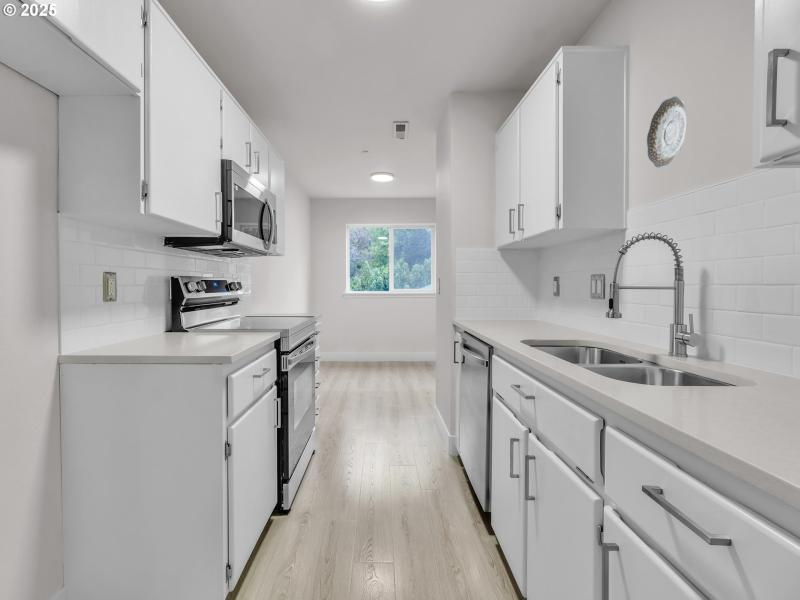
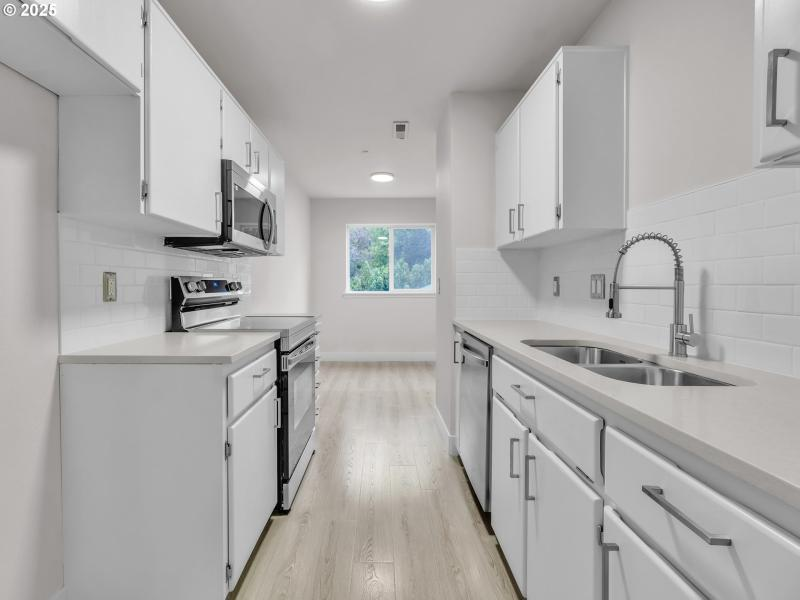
- decorative plate (668, 132)
